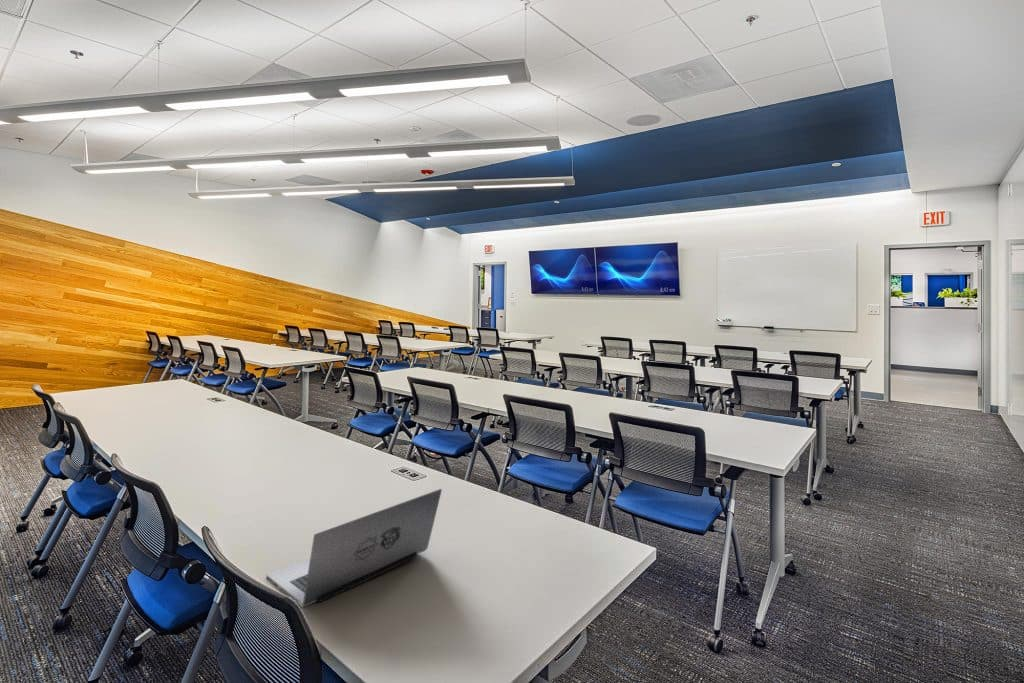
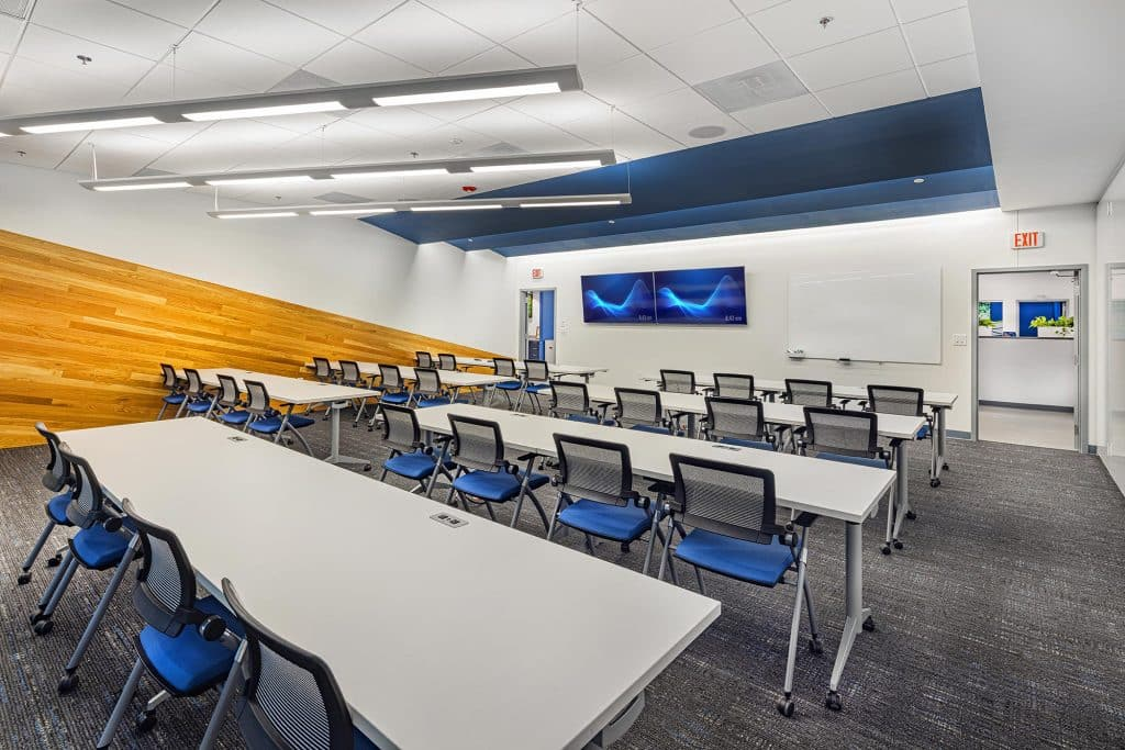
- laptop (356, 533)
